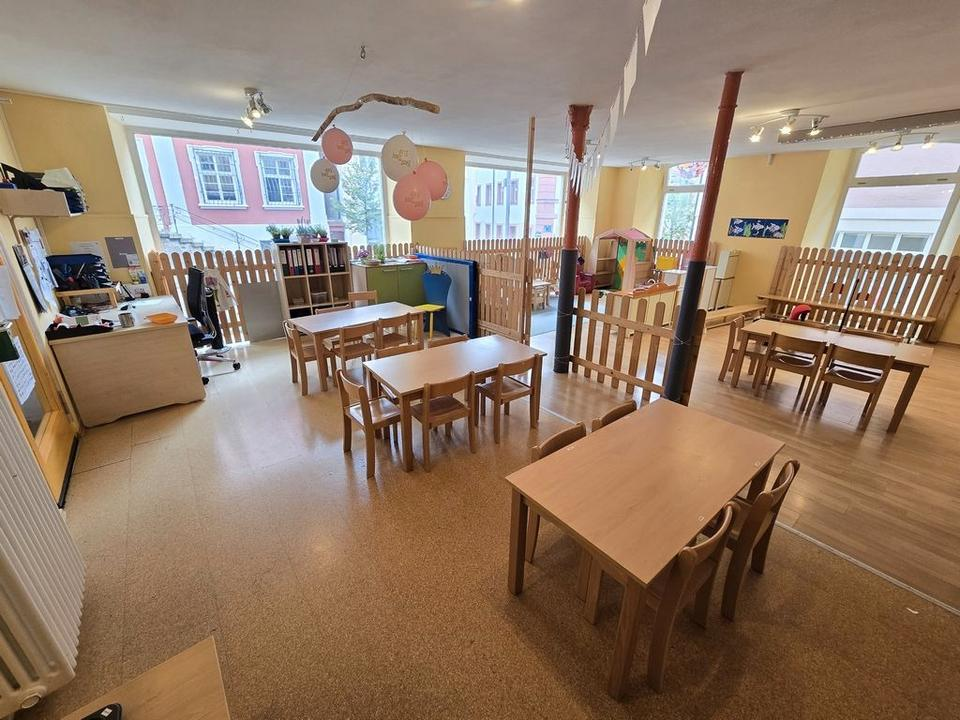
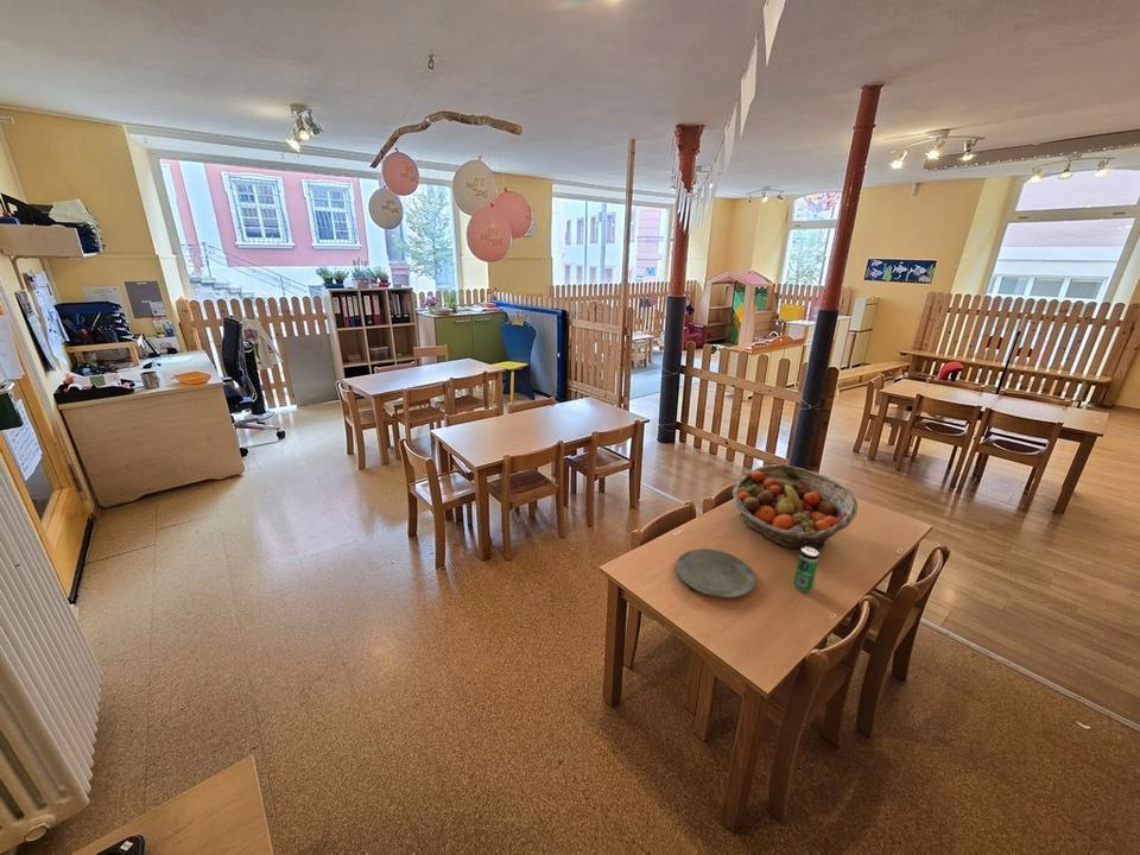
+ beverage can (805, 569)
+ plate (714, 572)
+ fruit basket (788, 505)
